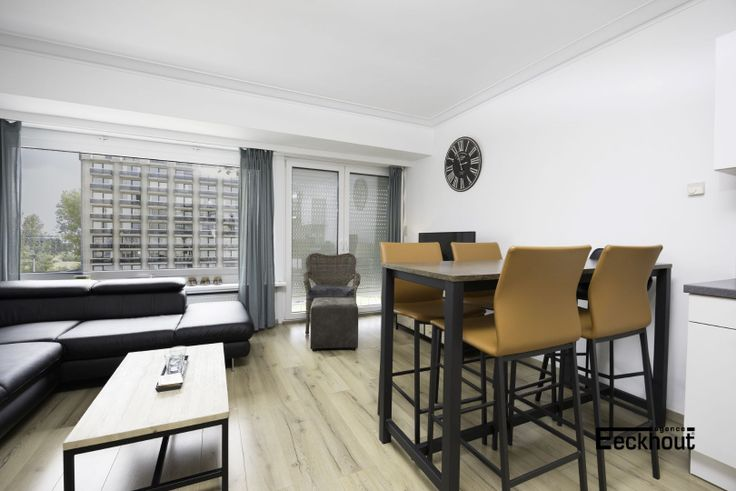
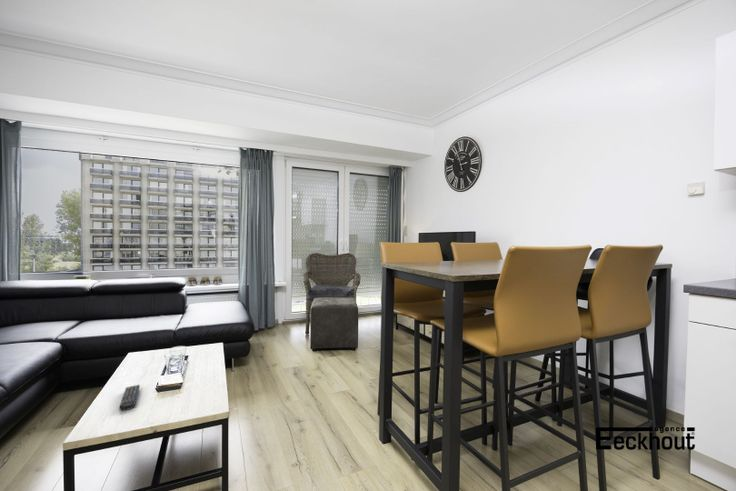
+ remote control (130, 396)
